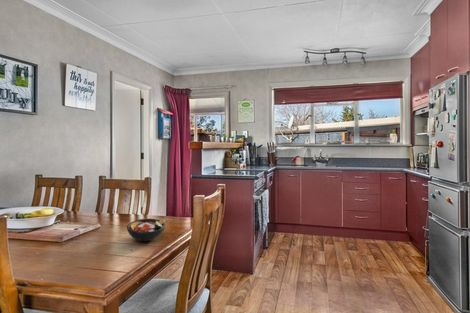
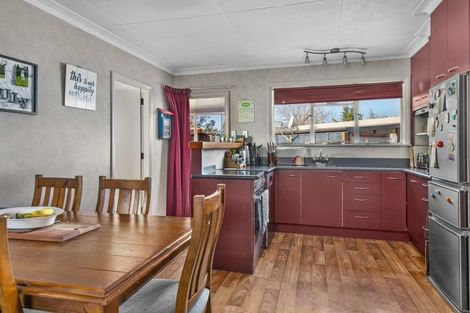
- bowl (146, 230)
